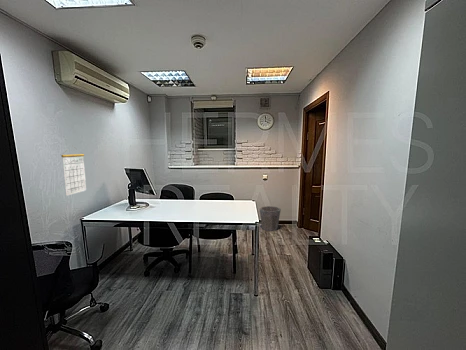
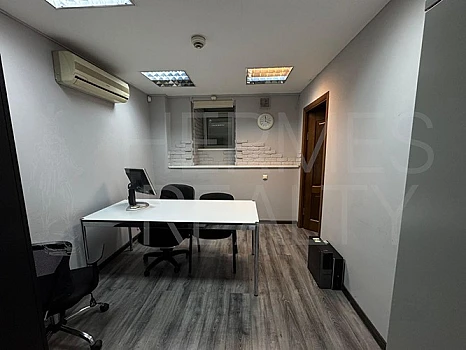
- waste bin (270, 218)
- calendar (74, 169)
